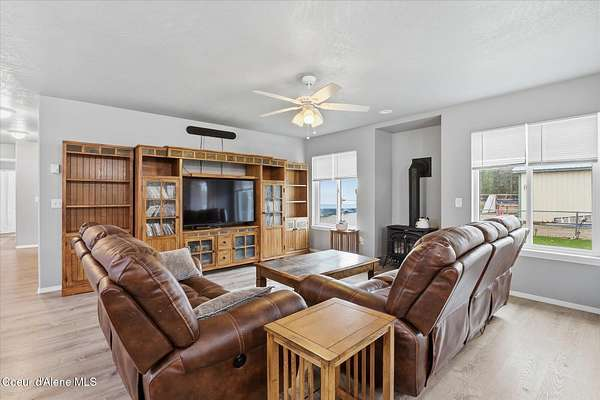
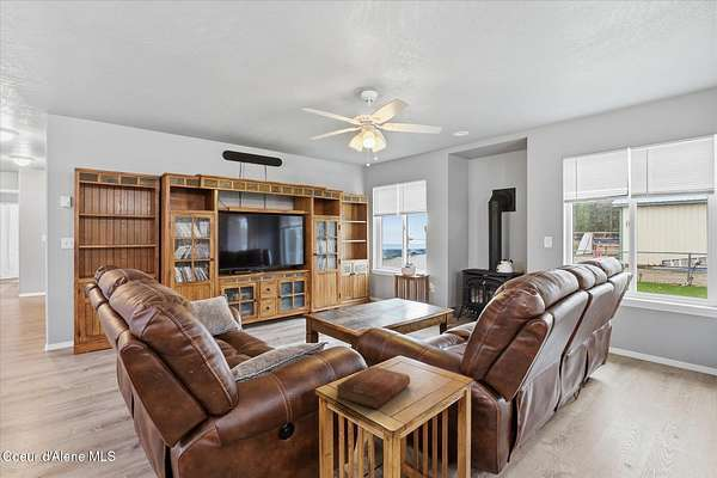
+ bible (374, 385)
